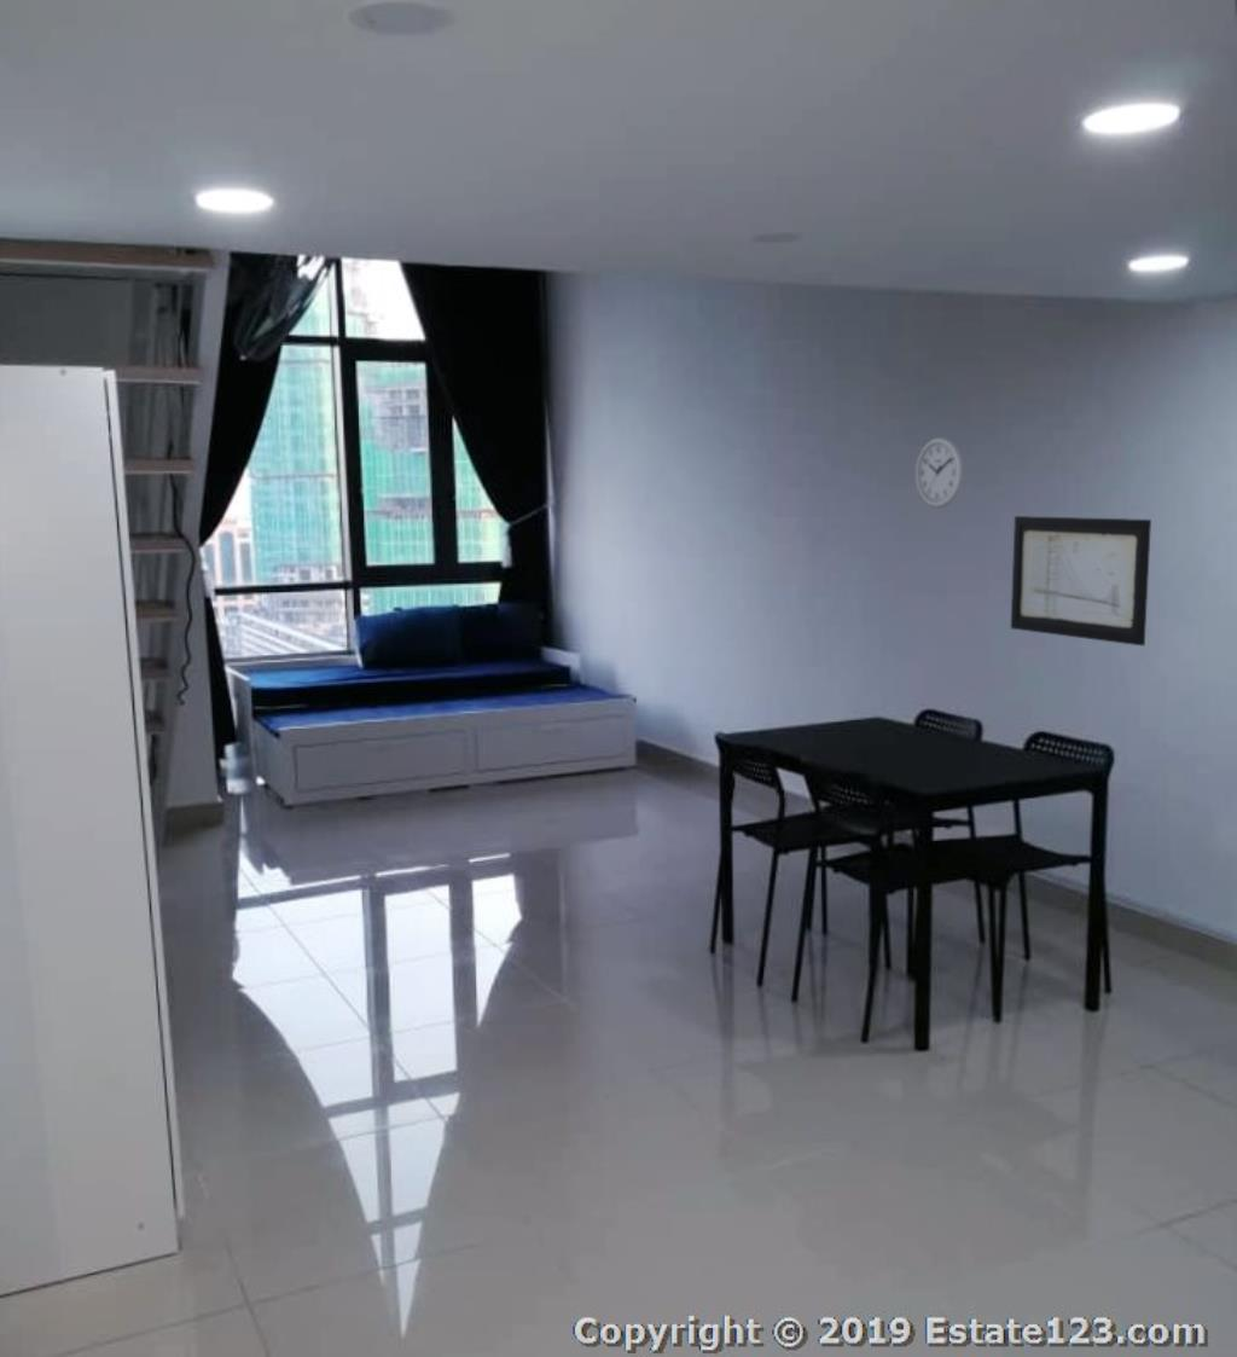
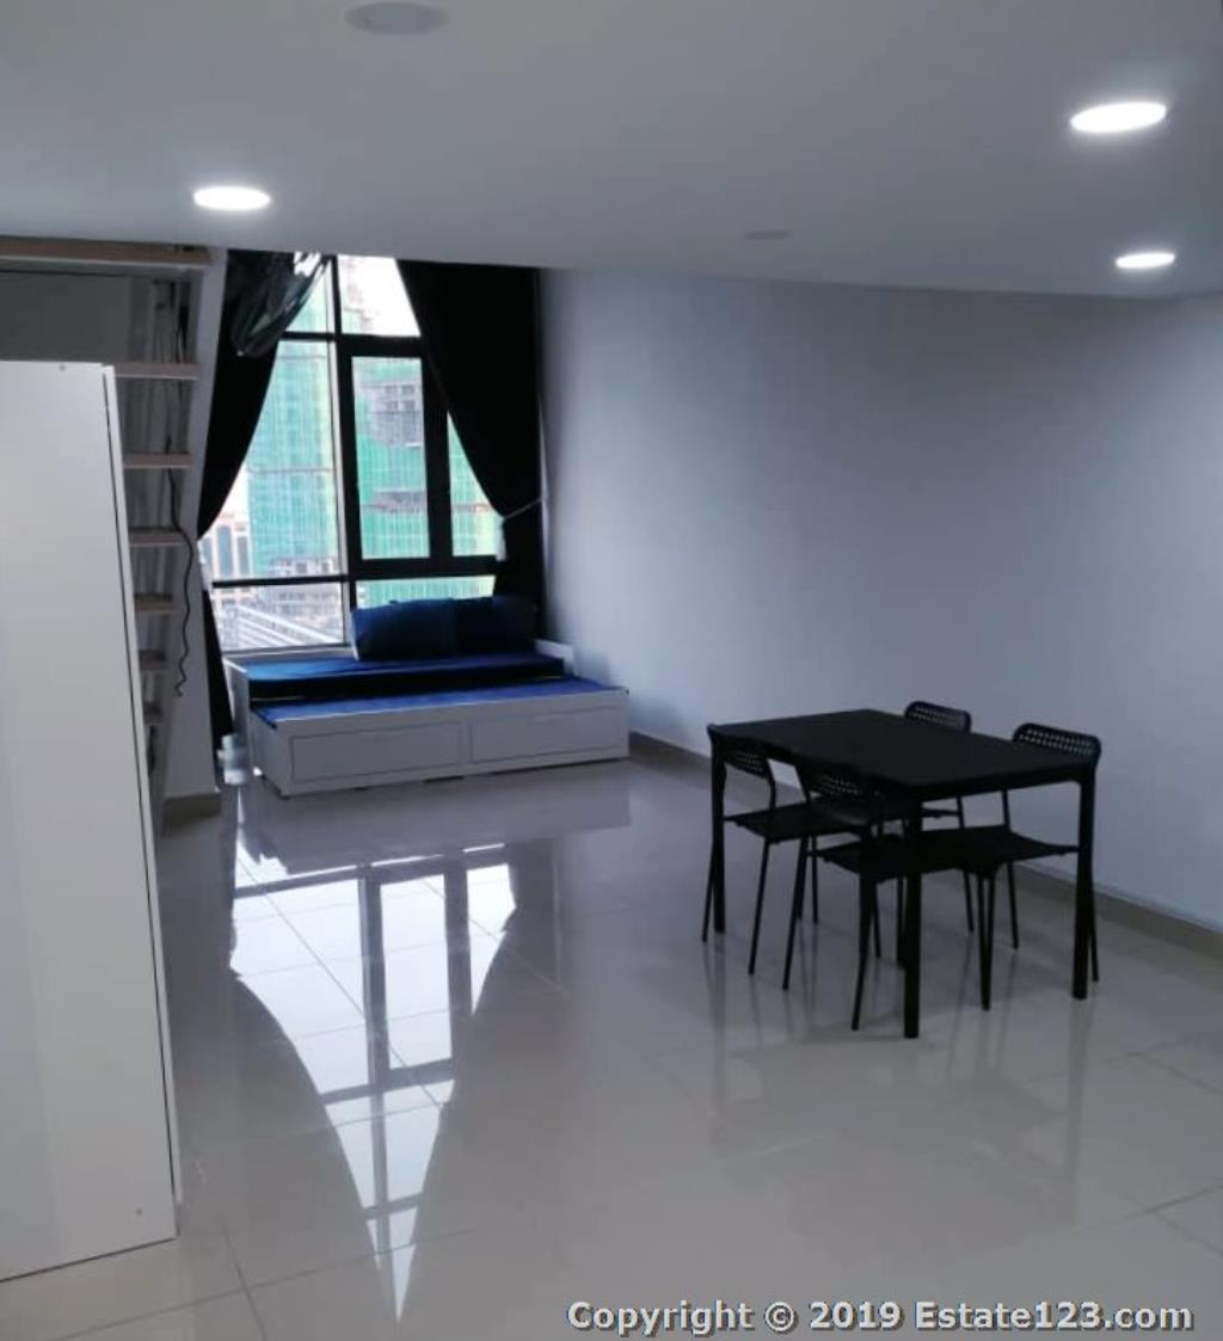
- wall art (1076, 578)
- wall clock (937, 472)
